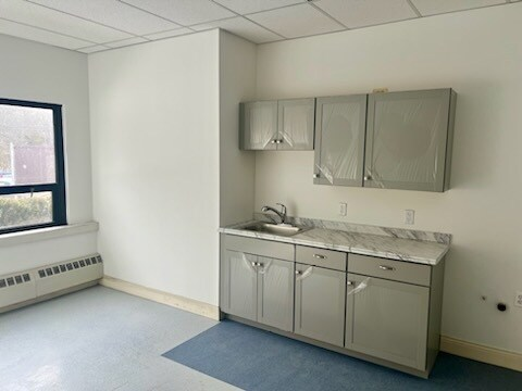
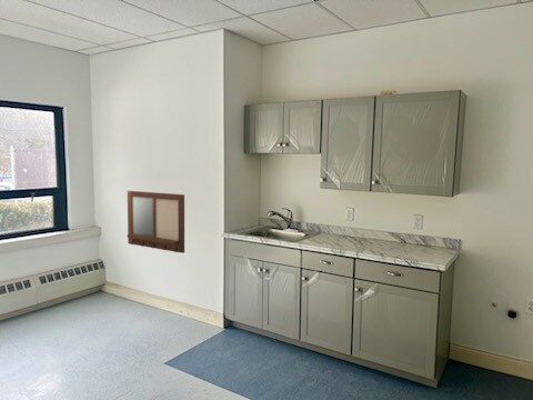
+ writing board (152, 220)
